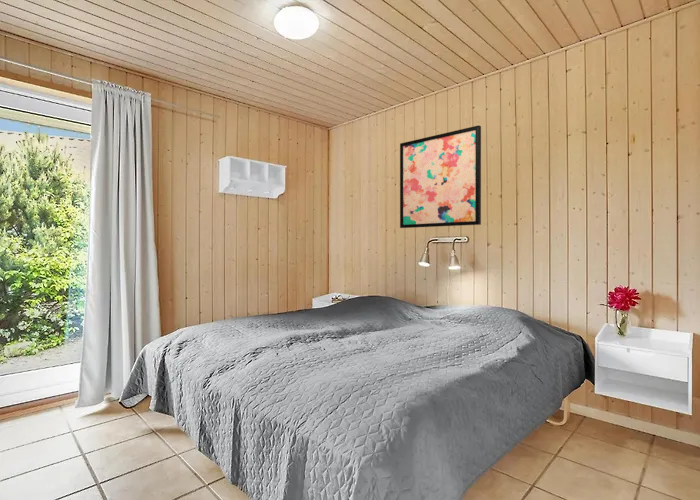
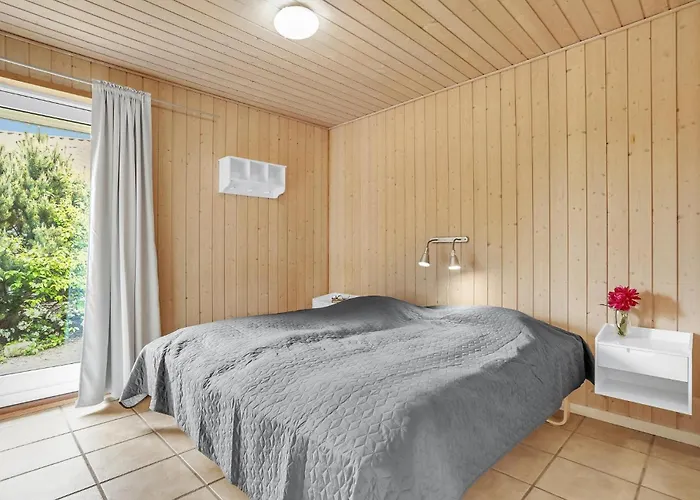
- wall art (437, 181)
